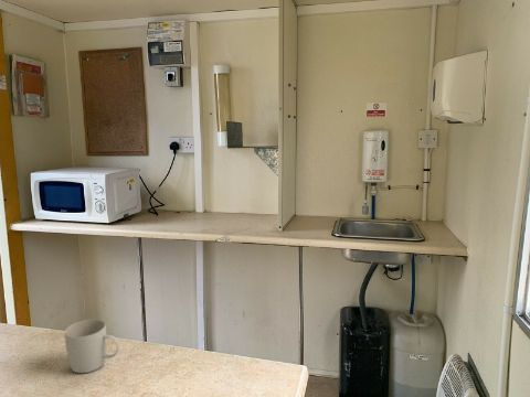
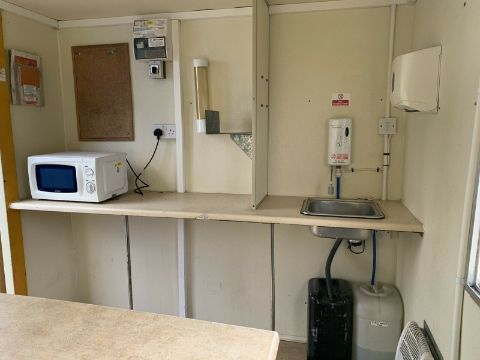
- mug (94, 346)
